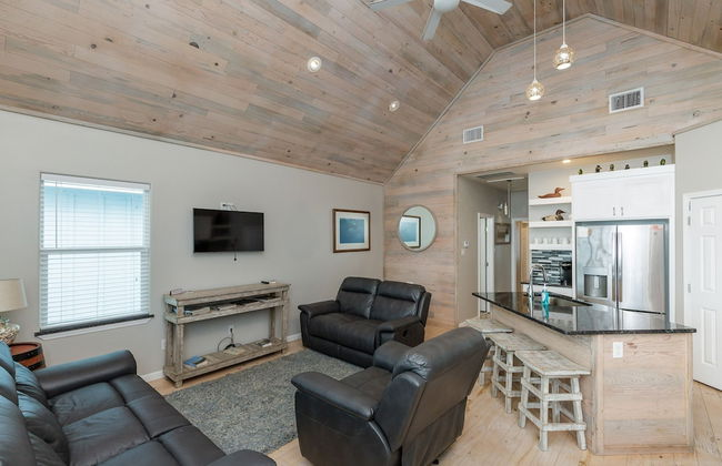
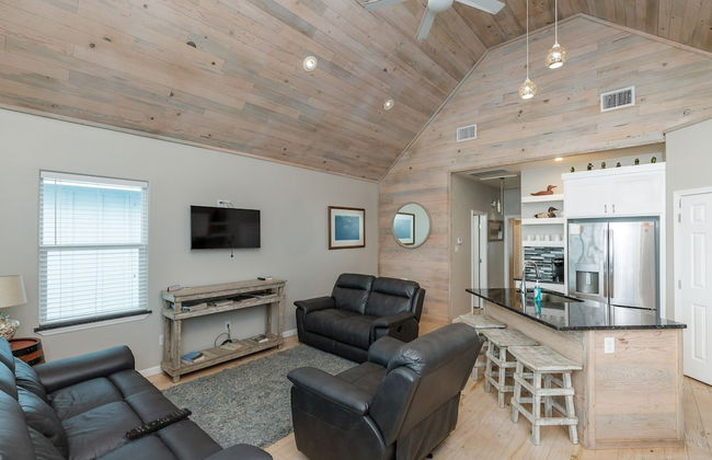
+ remote control (160, 422)
